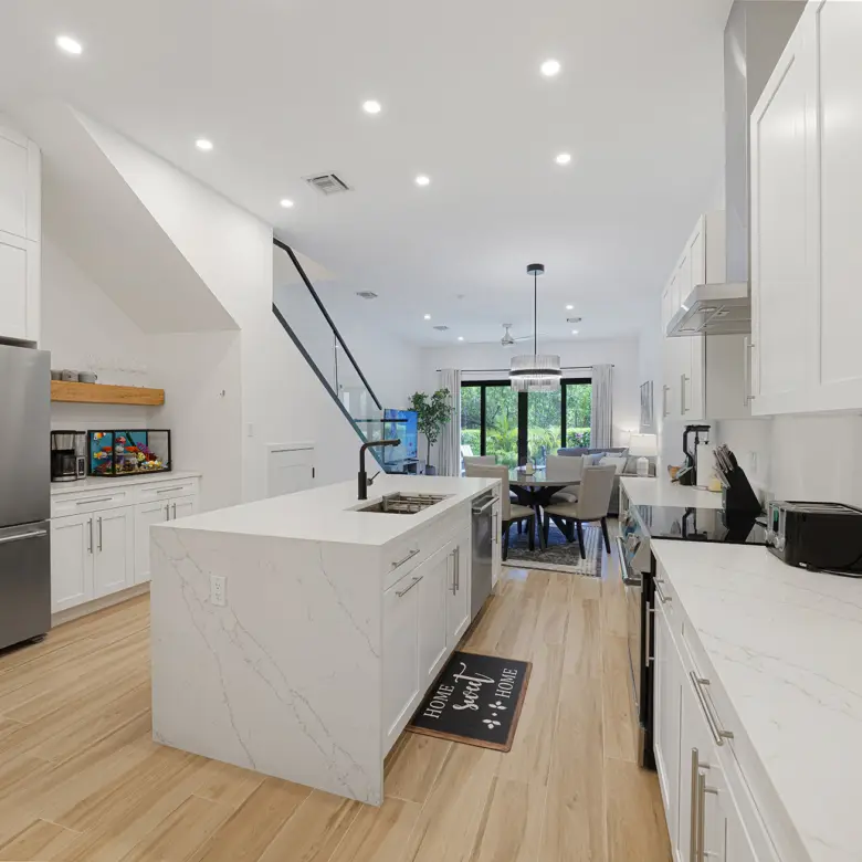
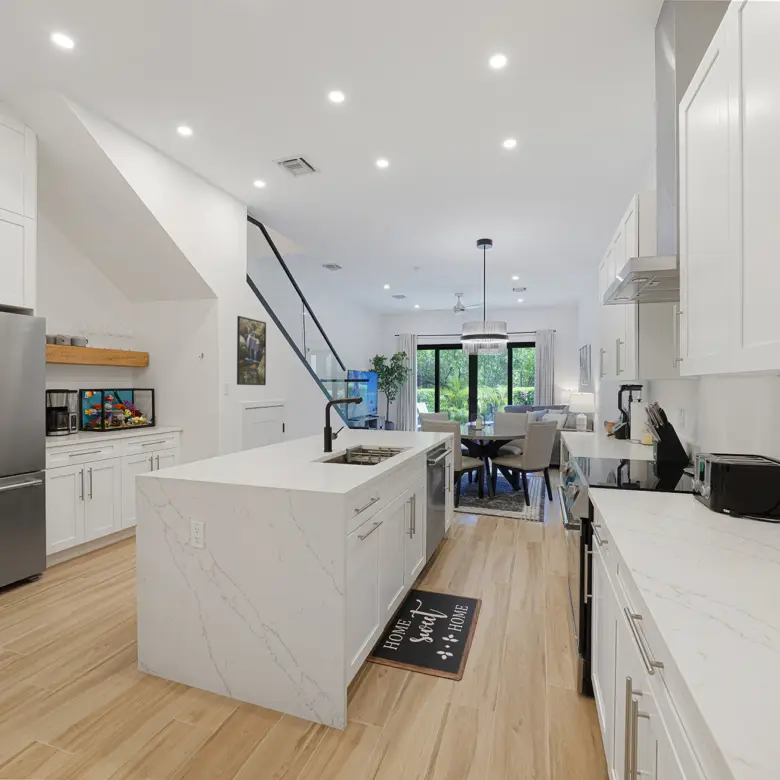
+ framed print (252, 352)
